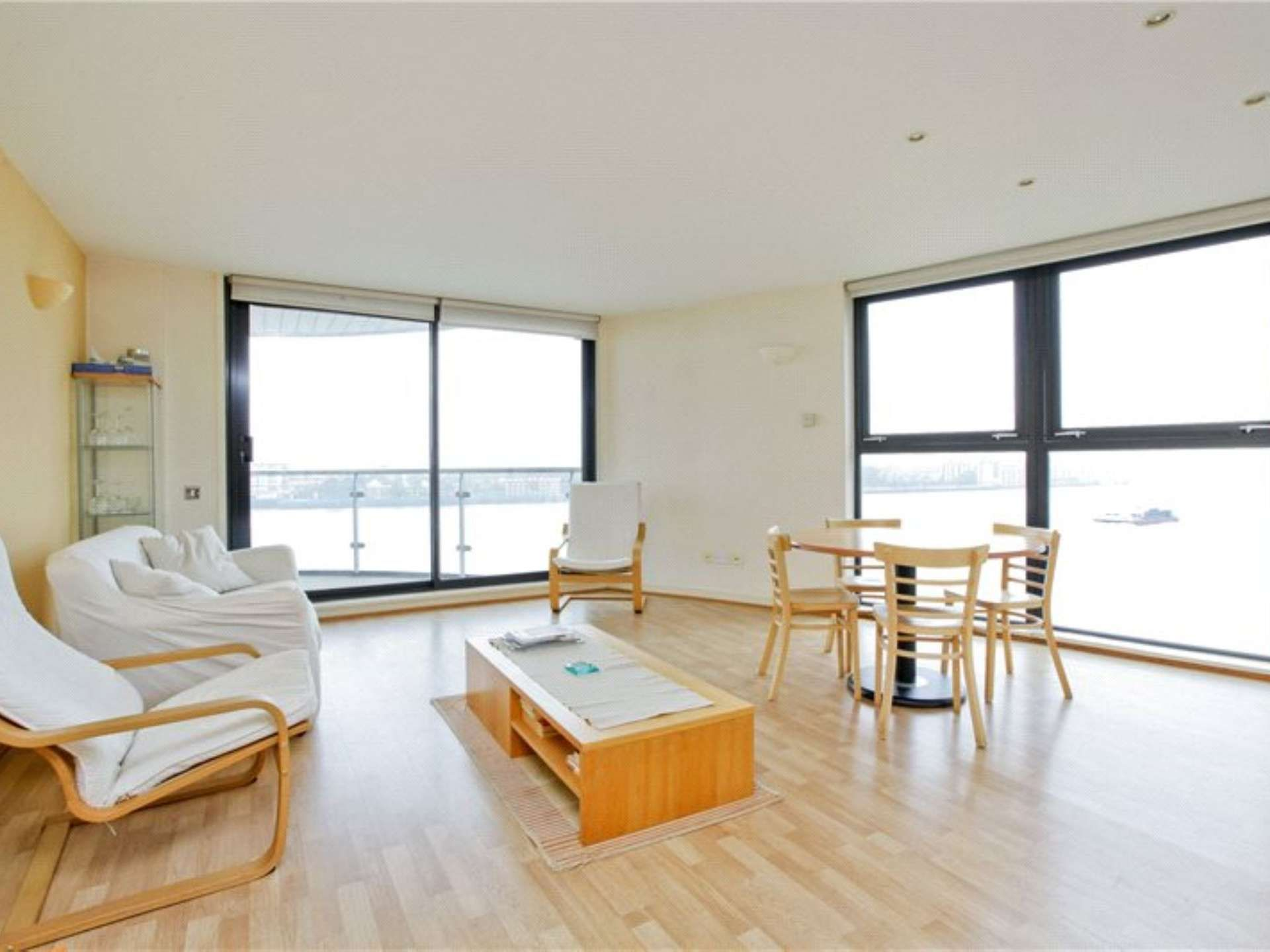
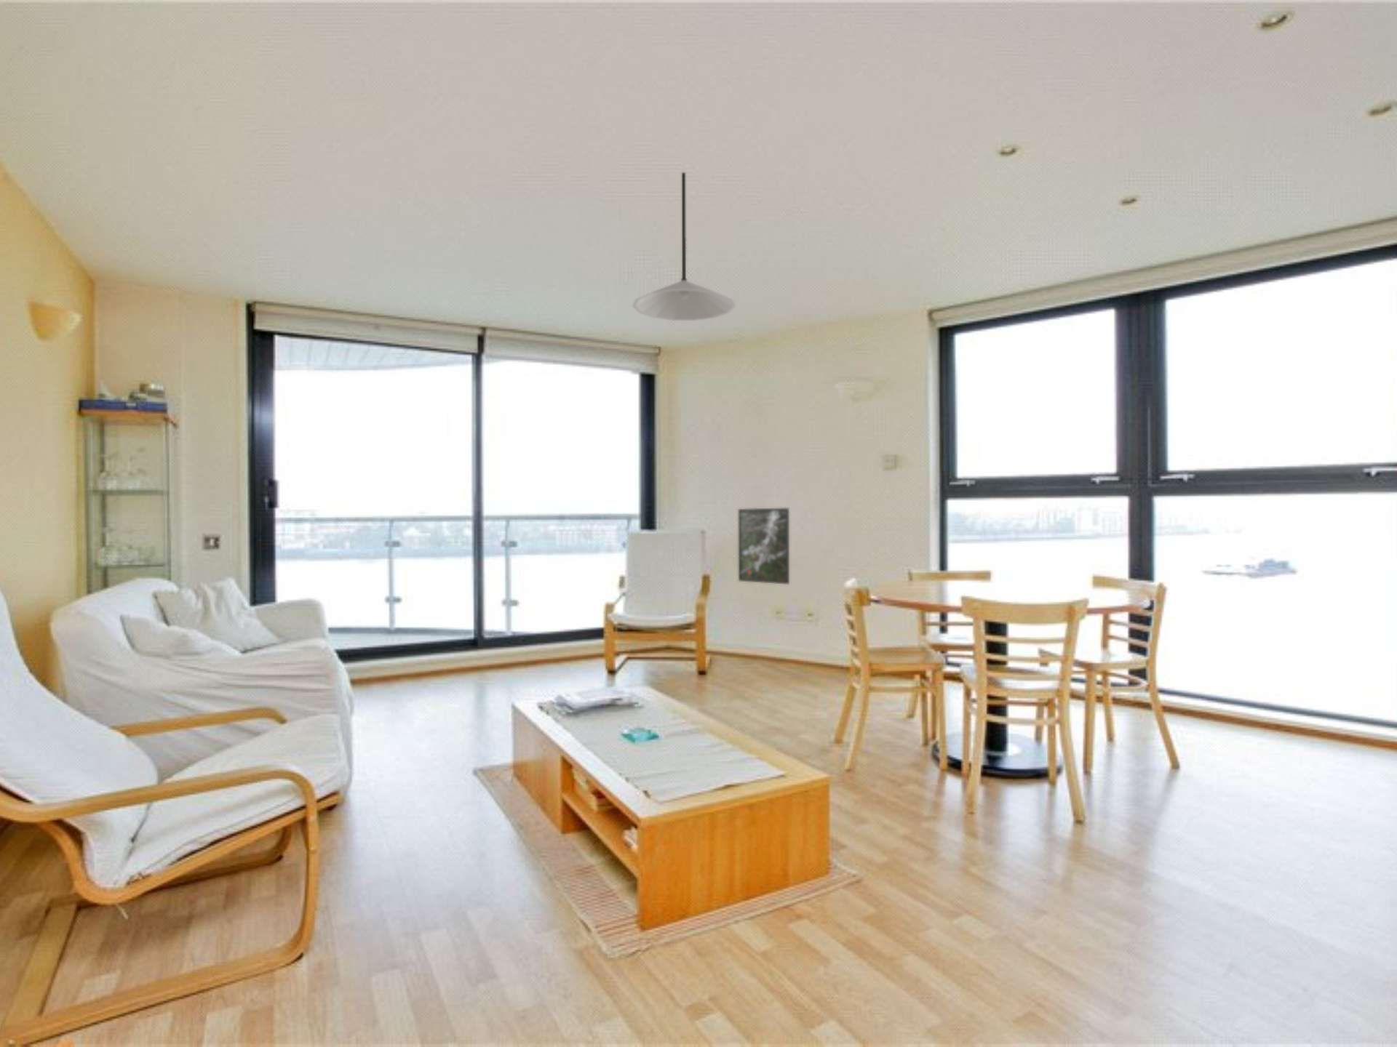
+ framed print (762, 545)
+ pendant light (683, 240)
